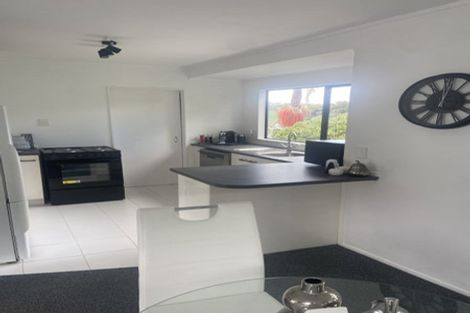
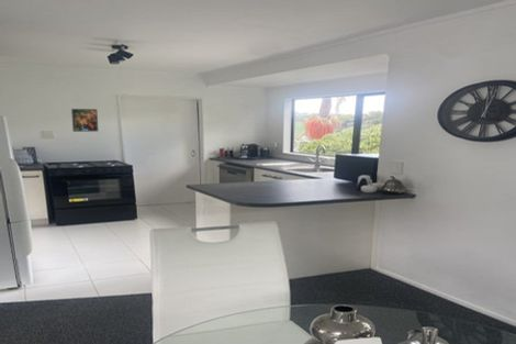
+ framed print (85, 120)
